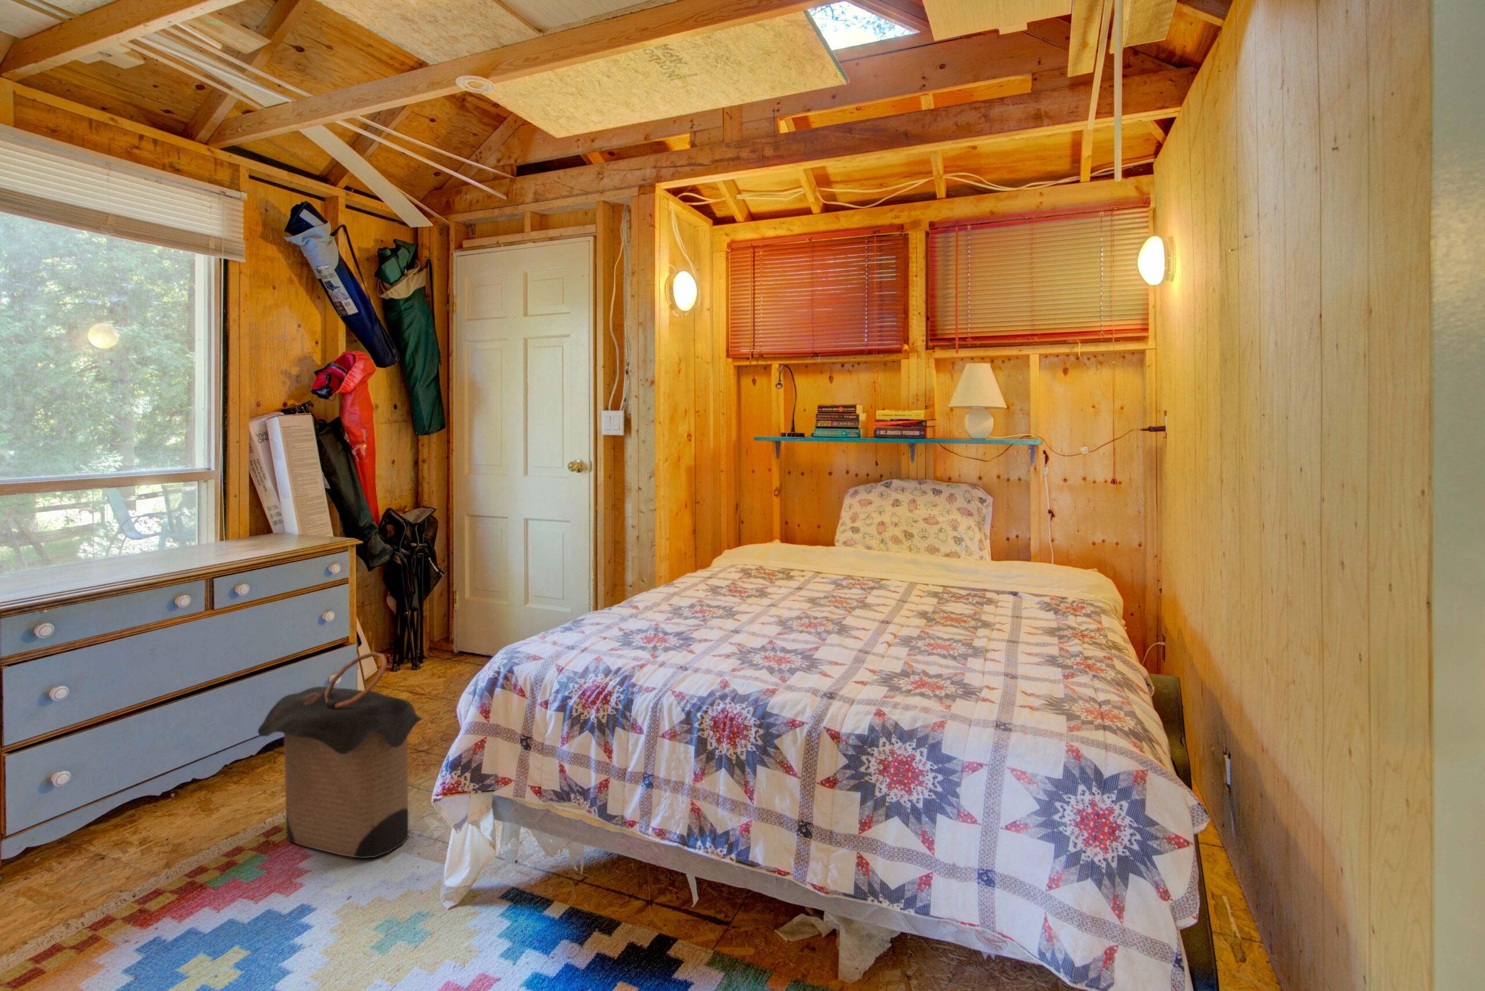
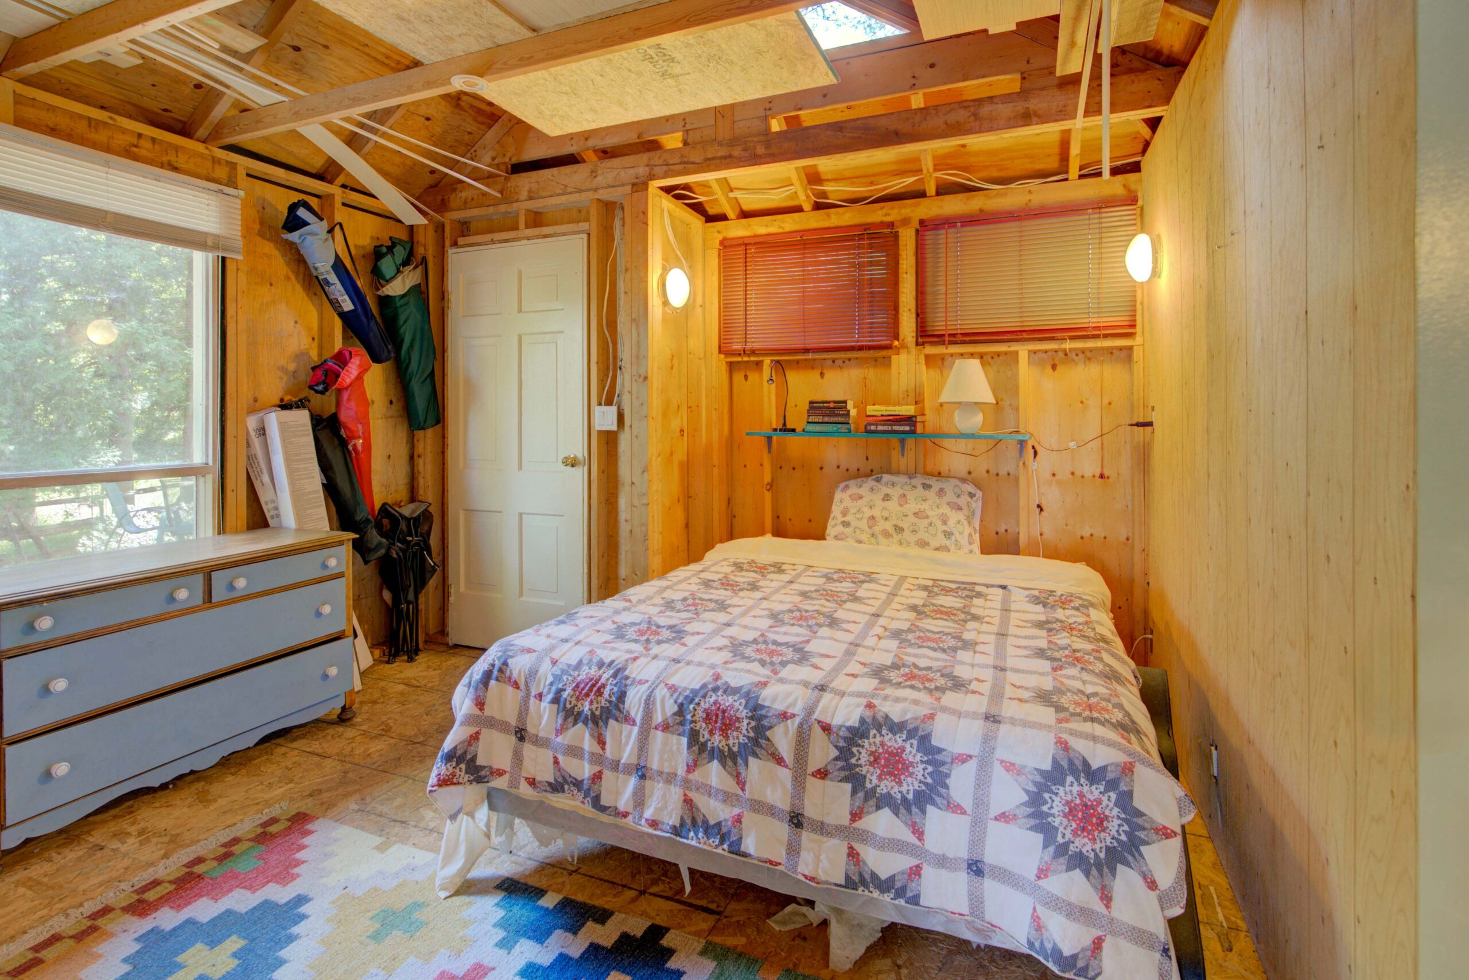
- laundry hamper (339, 748)
